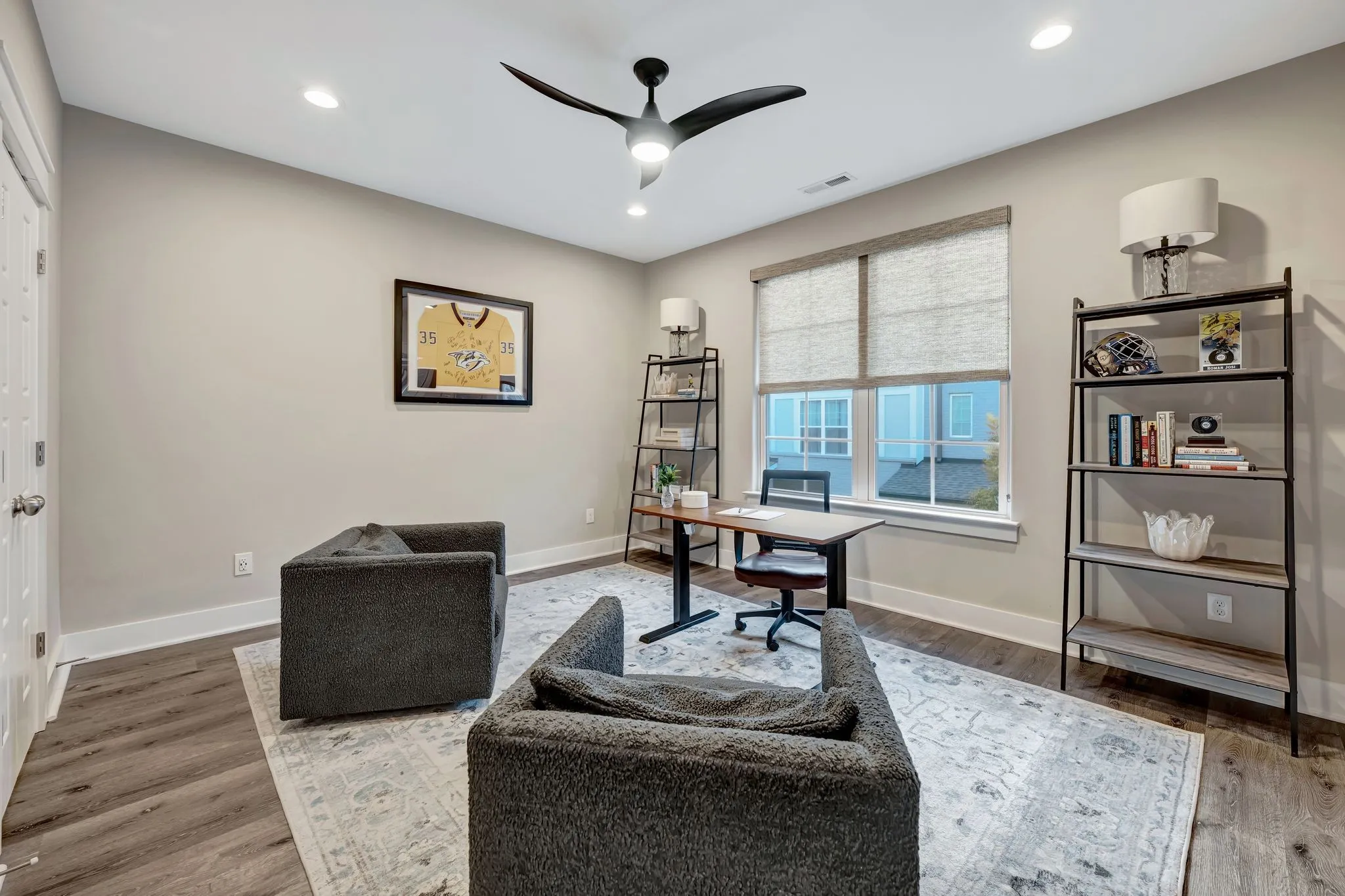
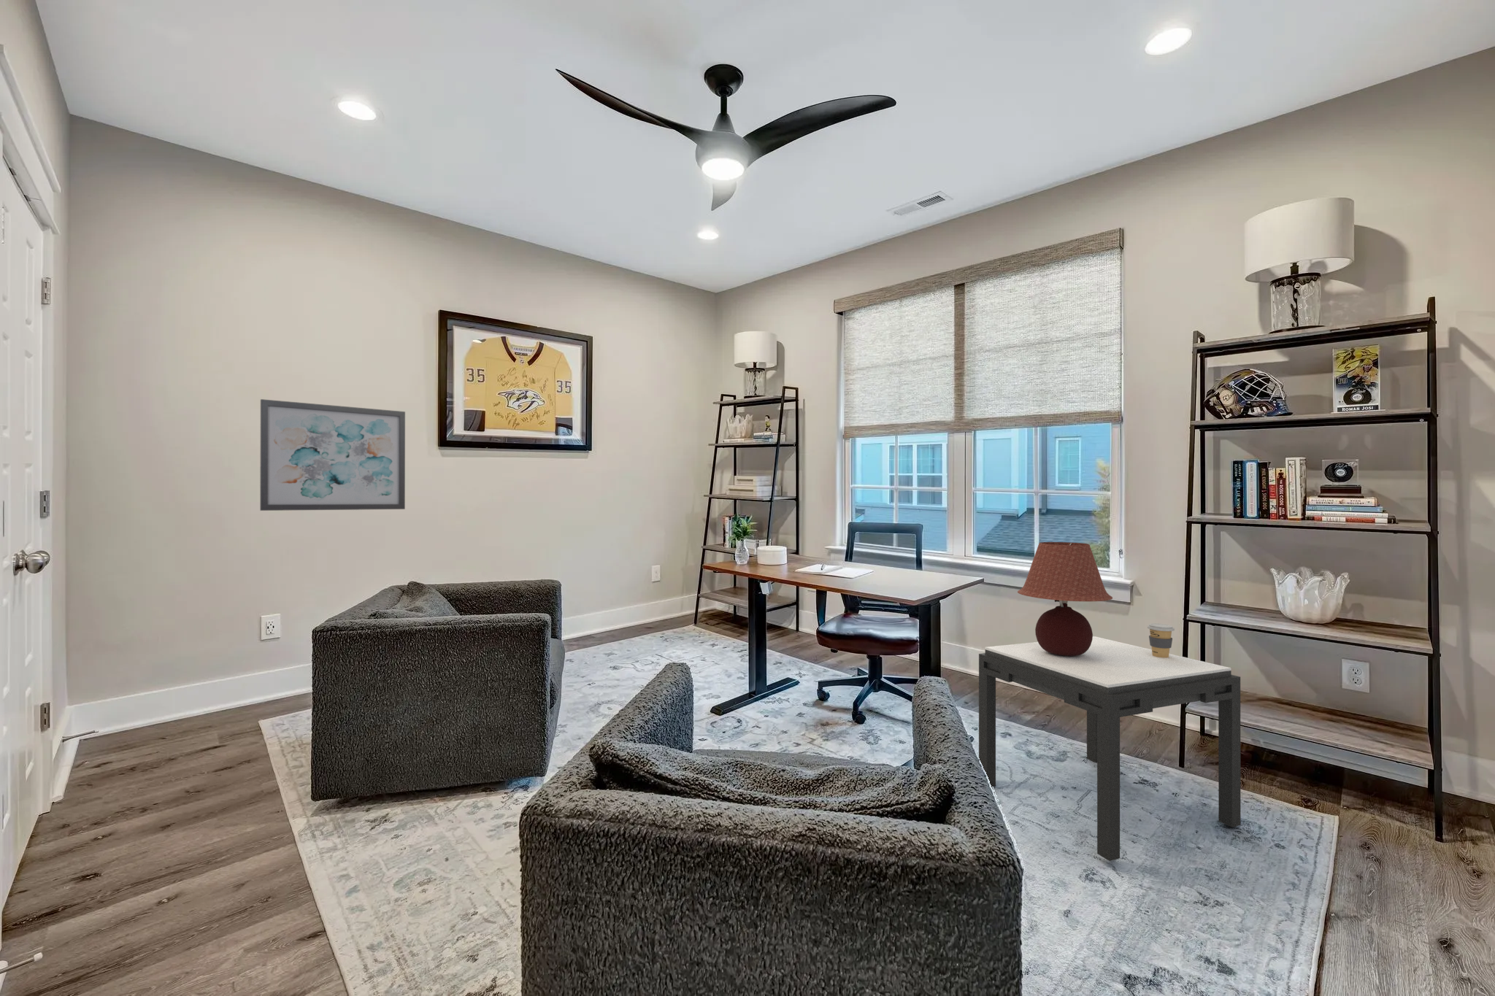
+ wall art (337, 458)
+ table lamp (1064, 598)
+ side table (1100, 729)
+ coffee cup (1160, 640)
